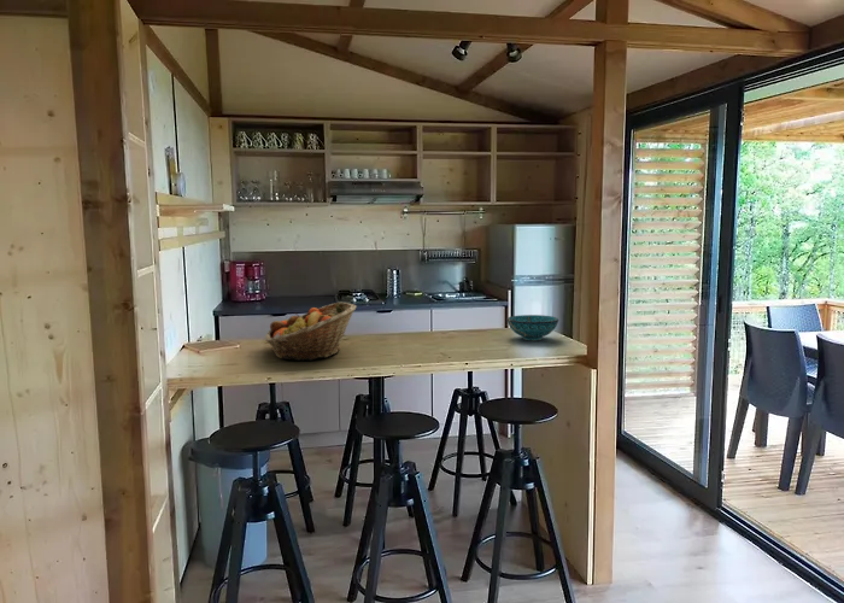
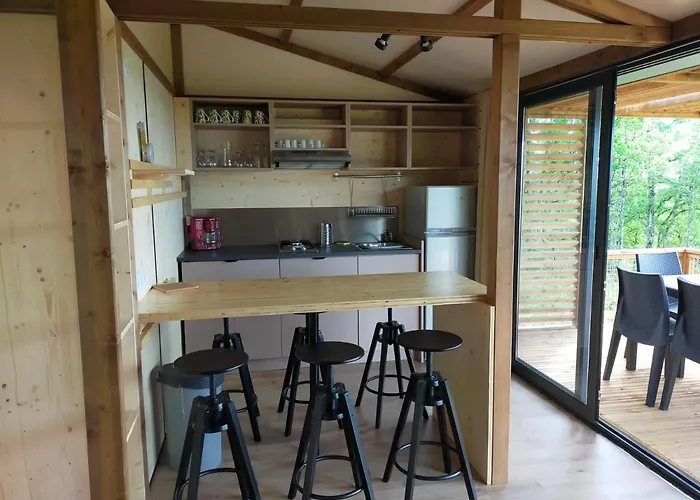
- decorative bowl (532, 328)
- fruit basket (310, 329)
